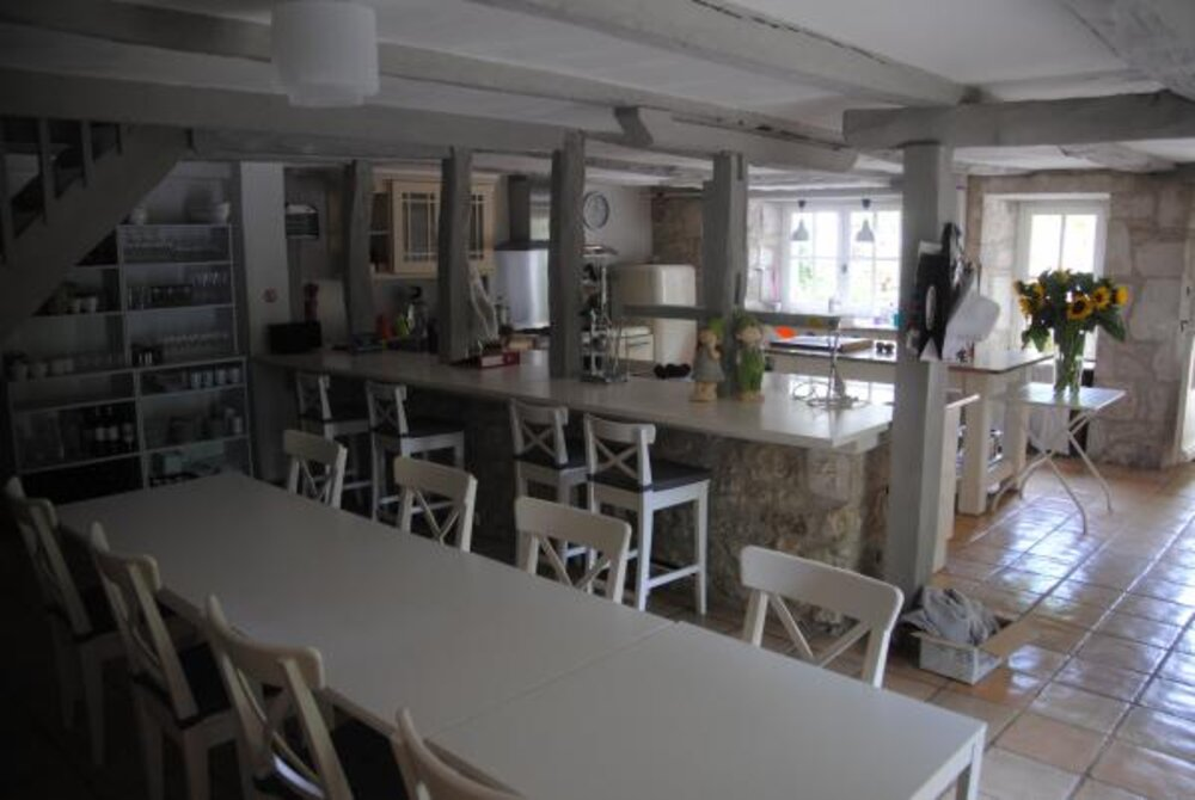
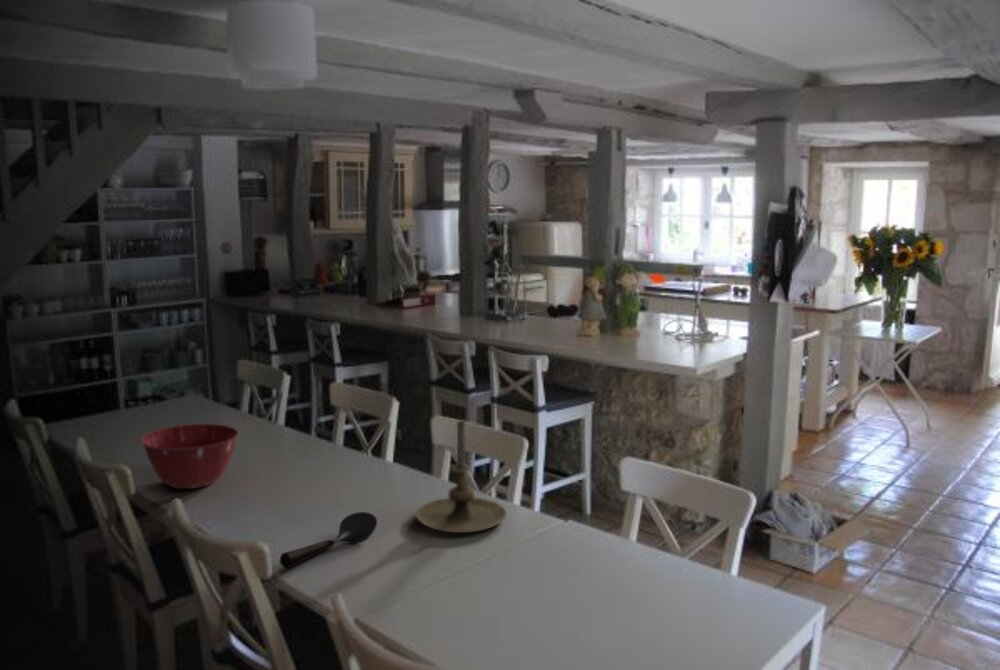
+ mixing bowl (192, 458)
+ candle holder (461, 469)
+ spoon (331, 540)
